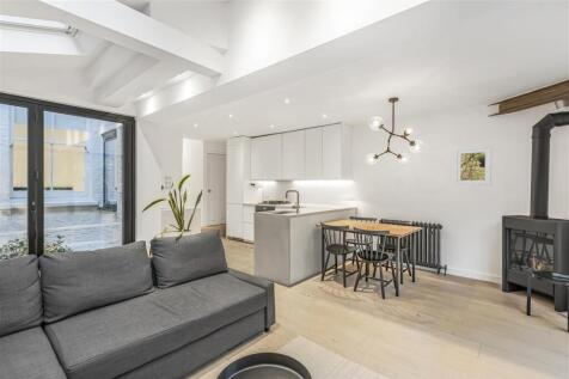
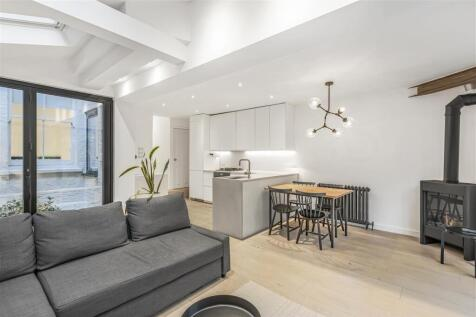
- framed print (472, 166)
